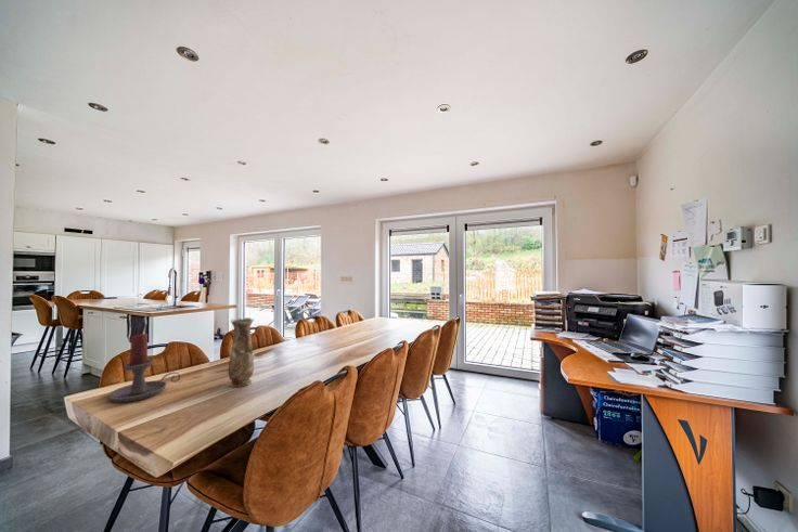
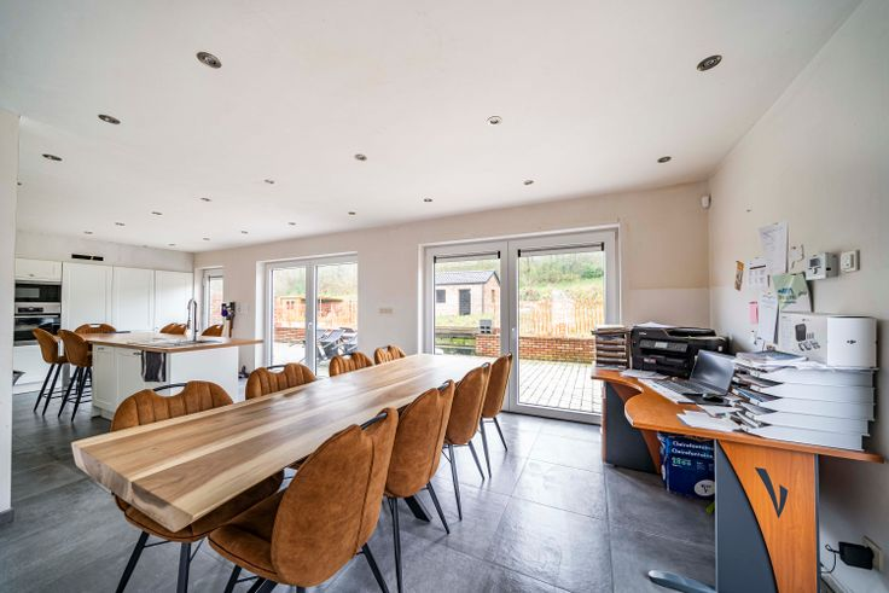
- vase (241, 351)
- candle holder (146, 362)
